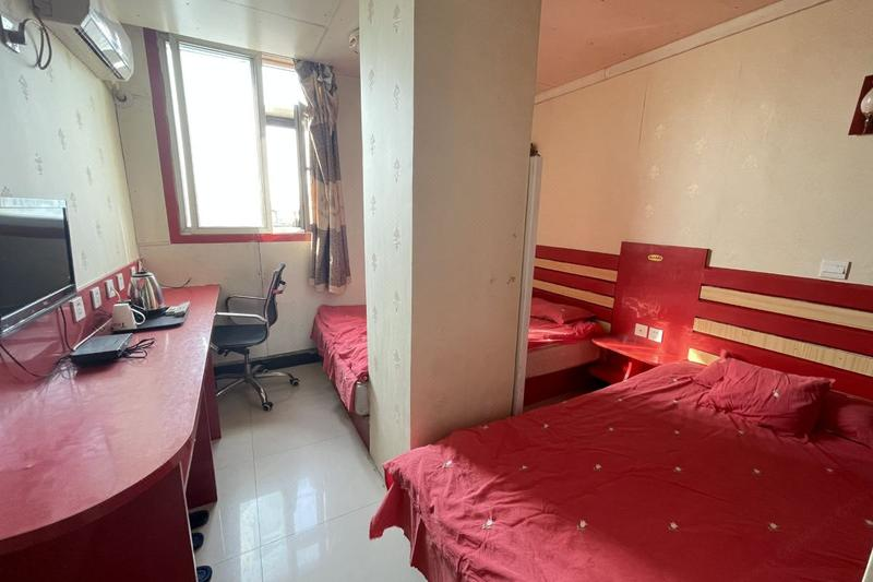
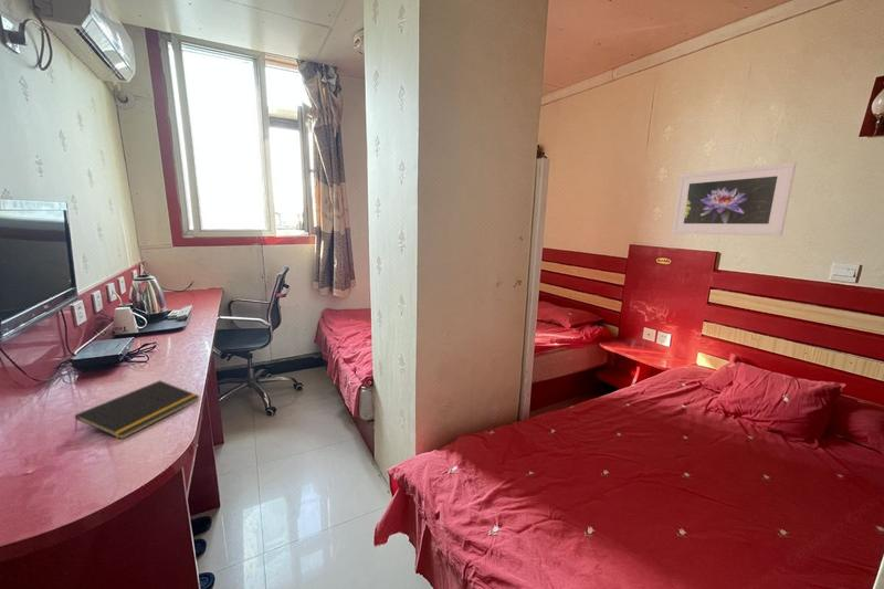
+ notepad (143, 406)
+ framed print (726, 202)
